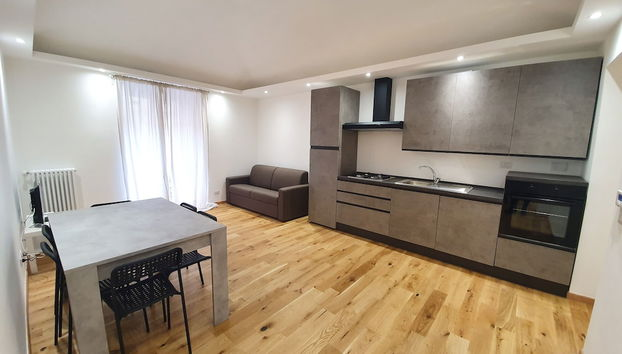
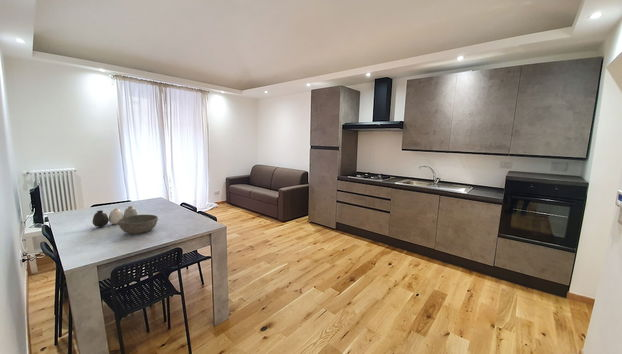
+ bowl (139, 224)
+ vase (116, 216)
